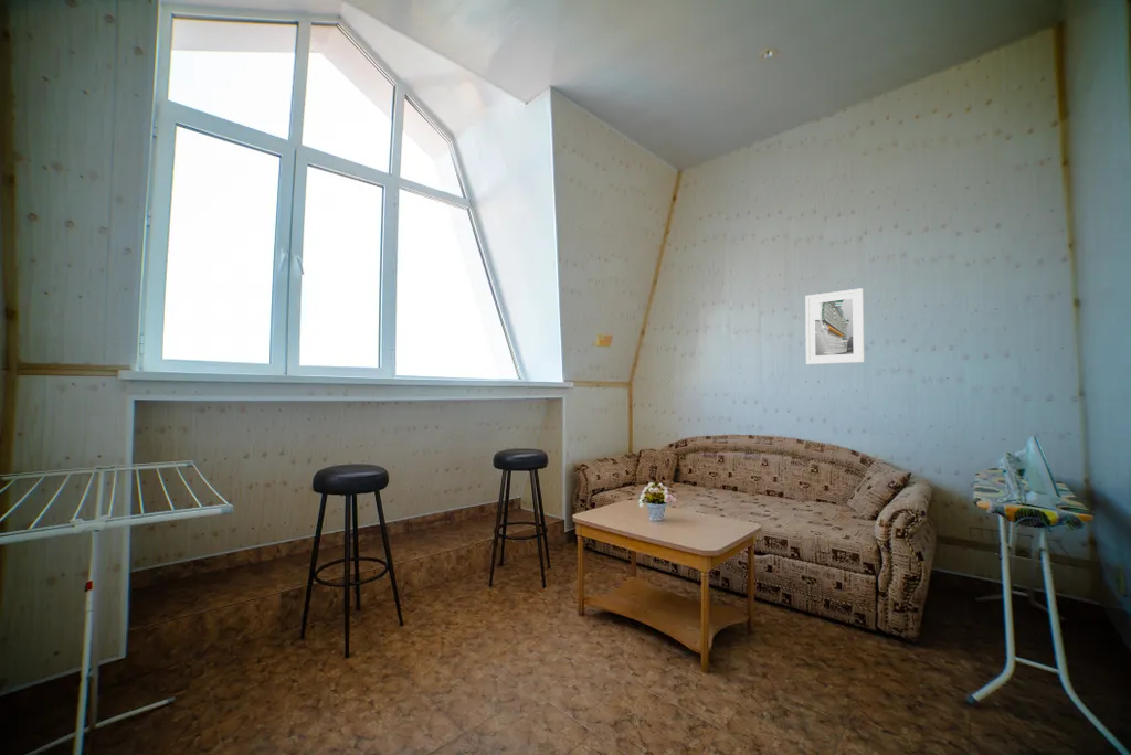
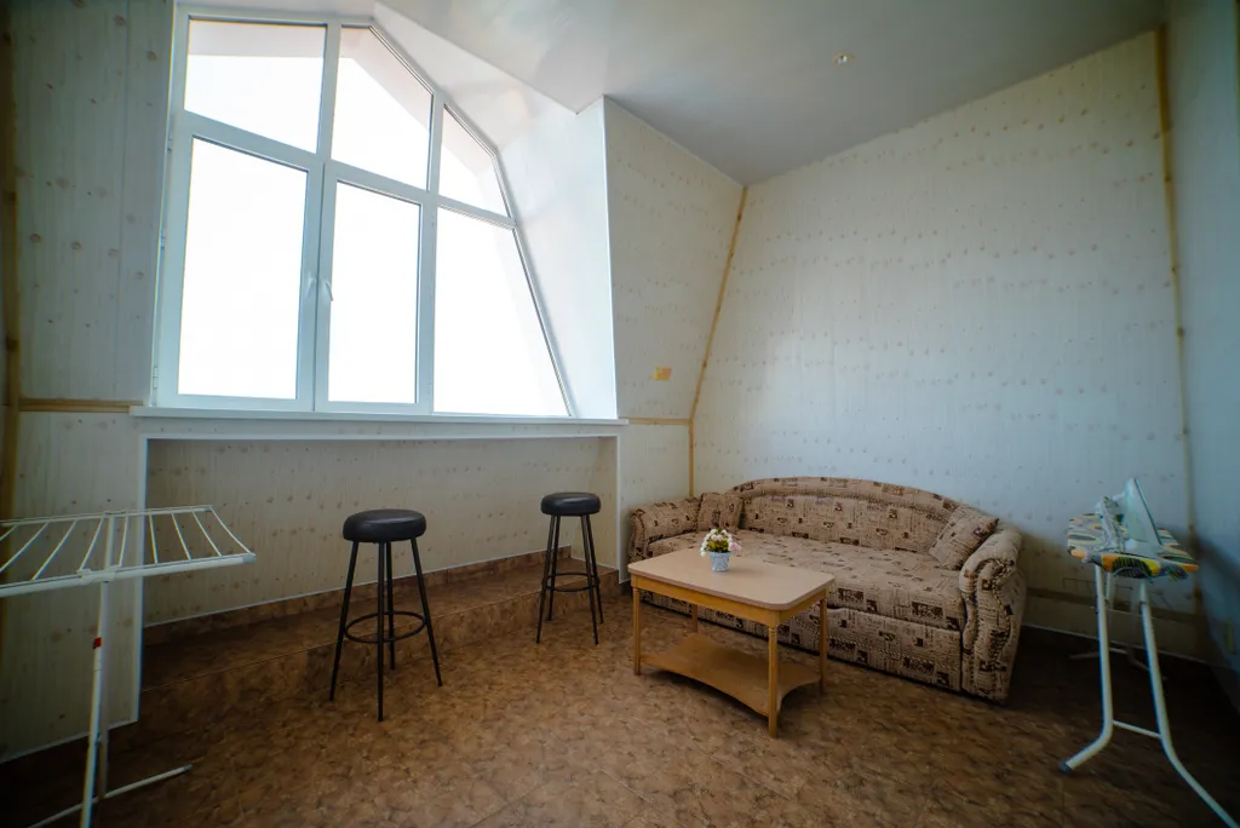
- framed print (833, 328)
